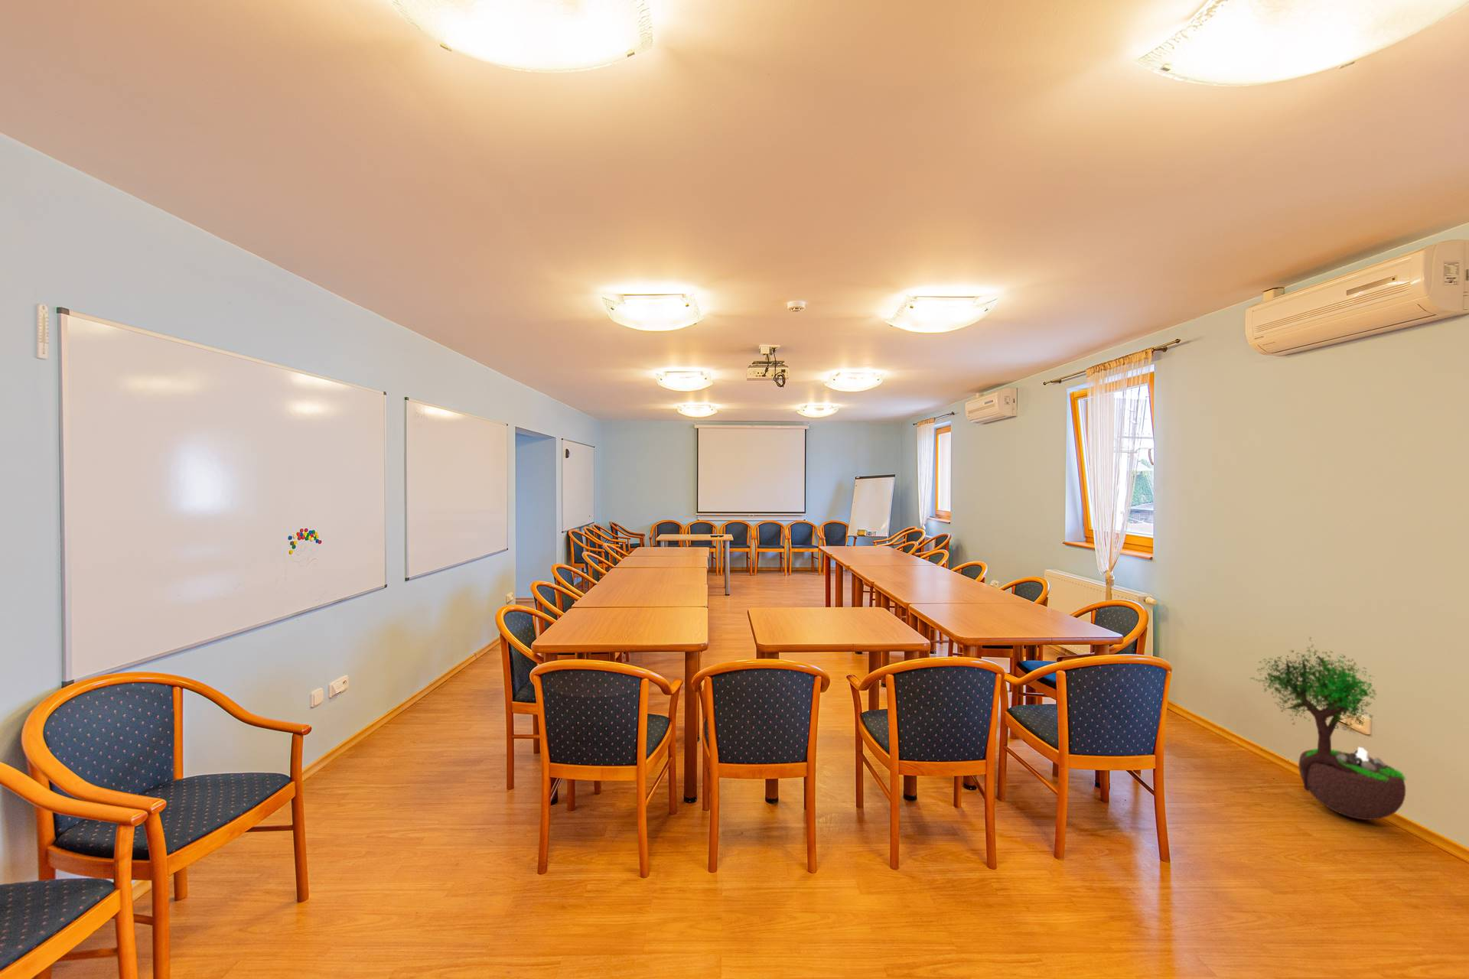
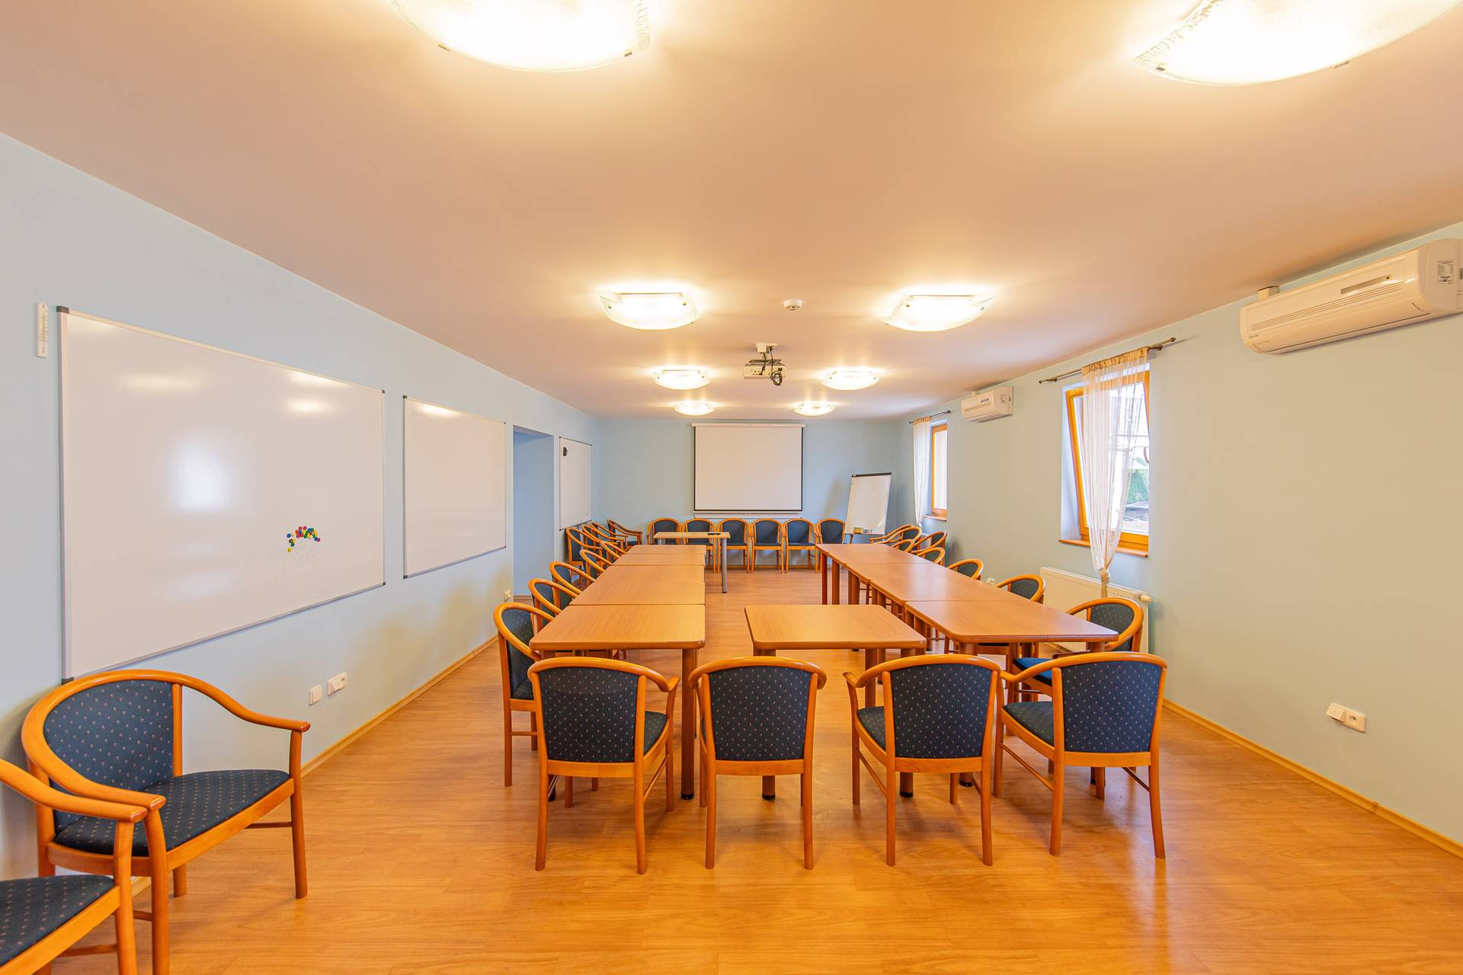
- potted tree (1332, 726)
